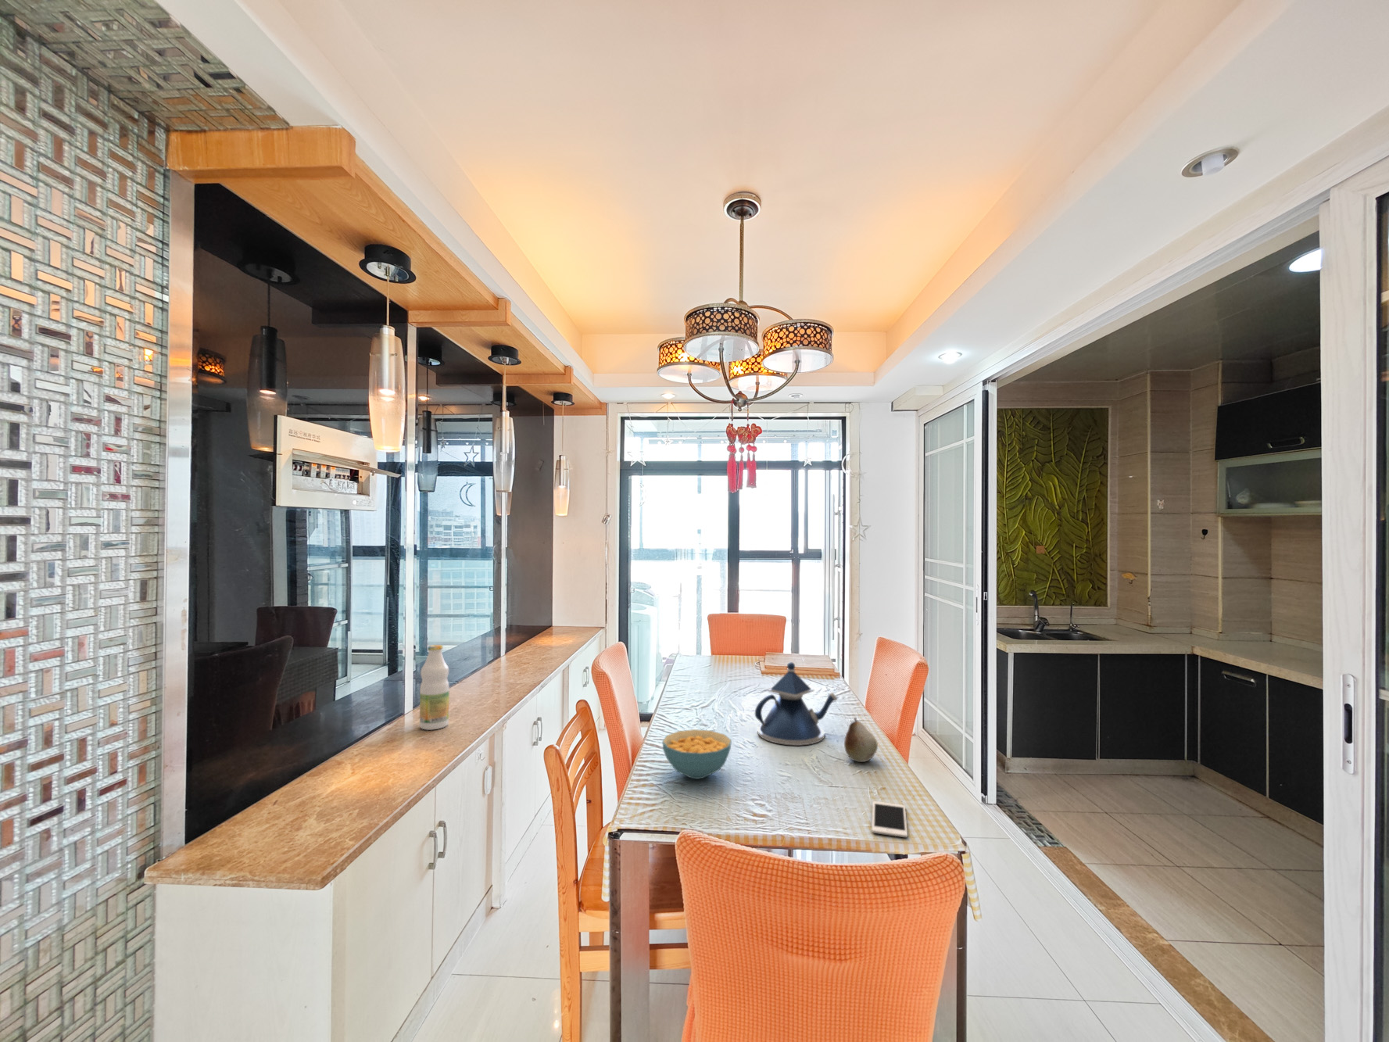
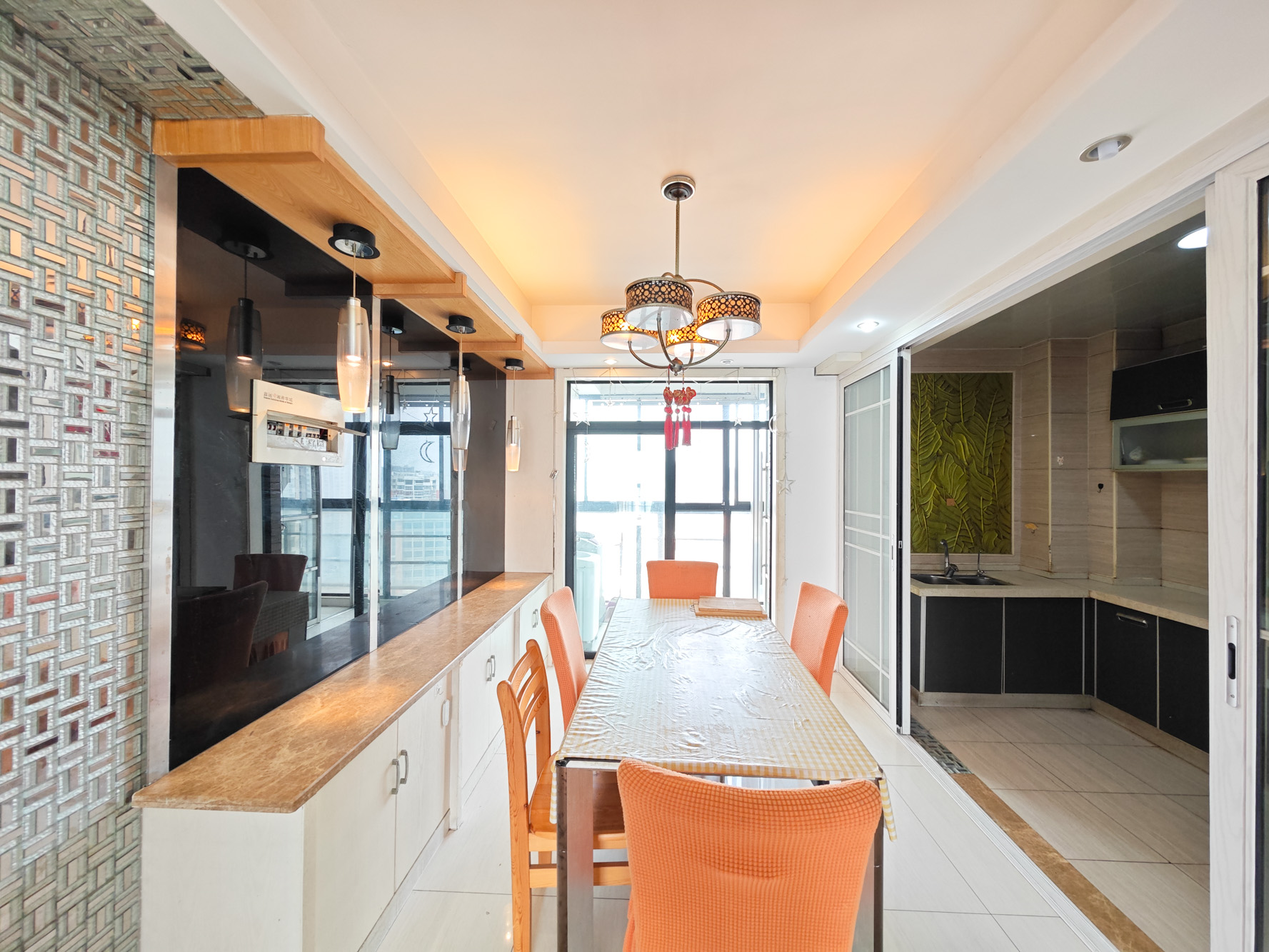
- cell phone (889, 818)
- teapot (794, 698)
- bottle (435, 685)
- cereal bowl (696, 757)
- fruit (860, 740)
